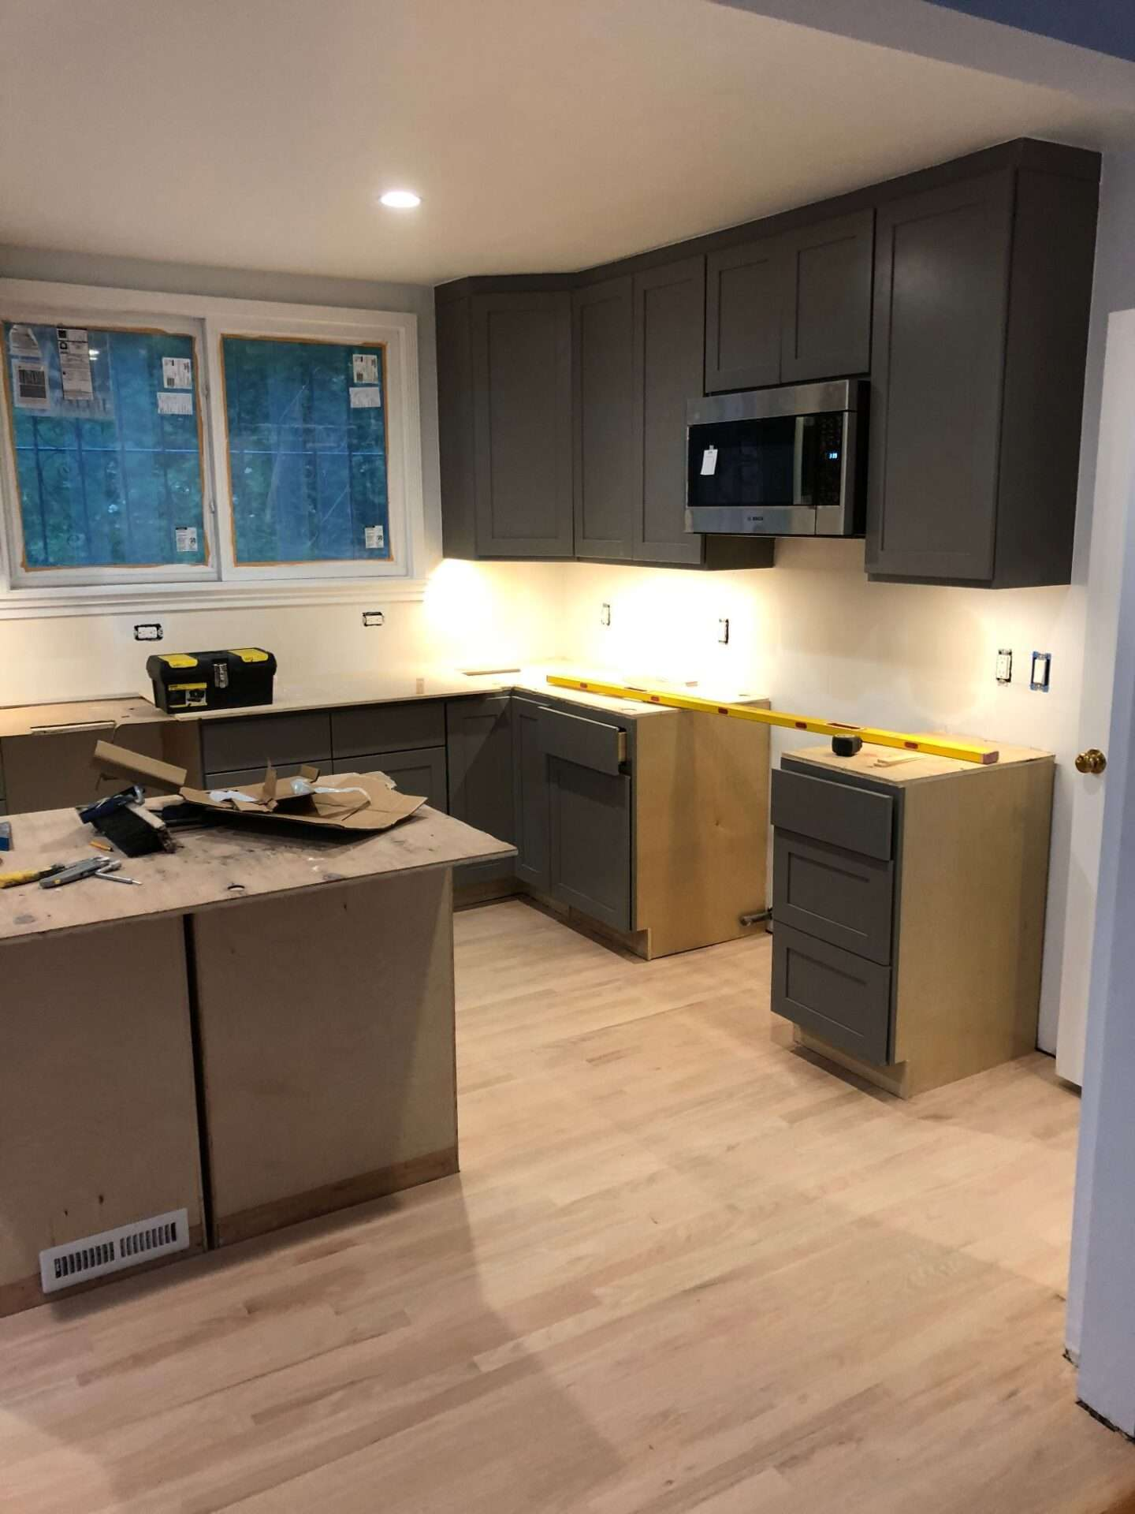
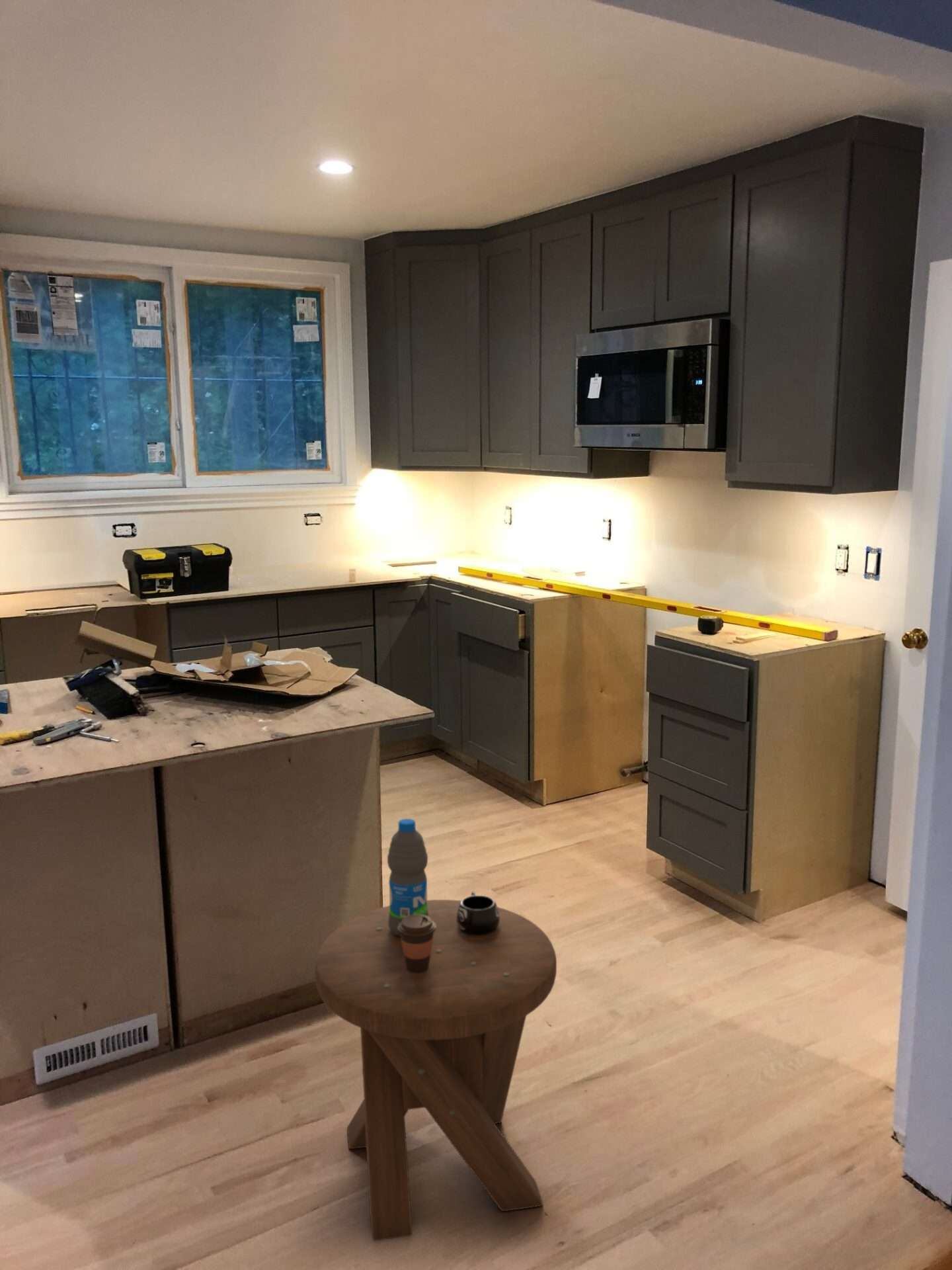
+ coffee cup (417, 943)
+ music stool (438, 1060)
+ water bottle (408, 875)
+ mug (477, 911)
